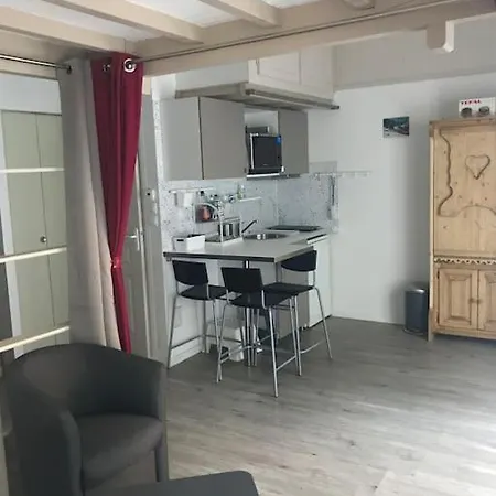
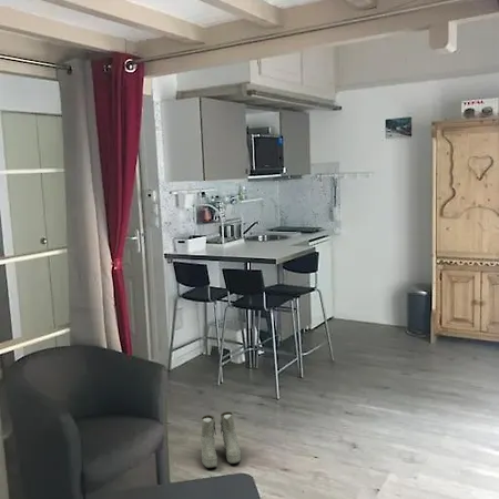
+ boots (223, 437)
